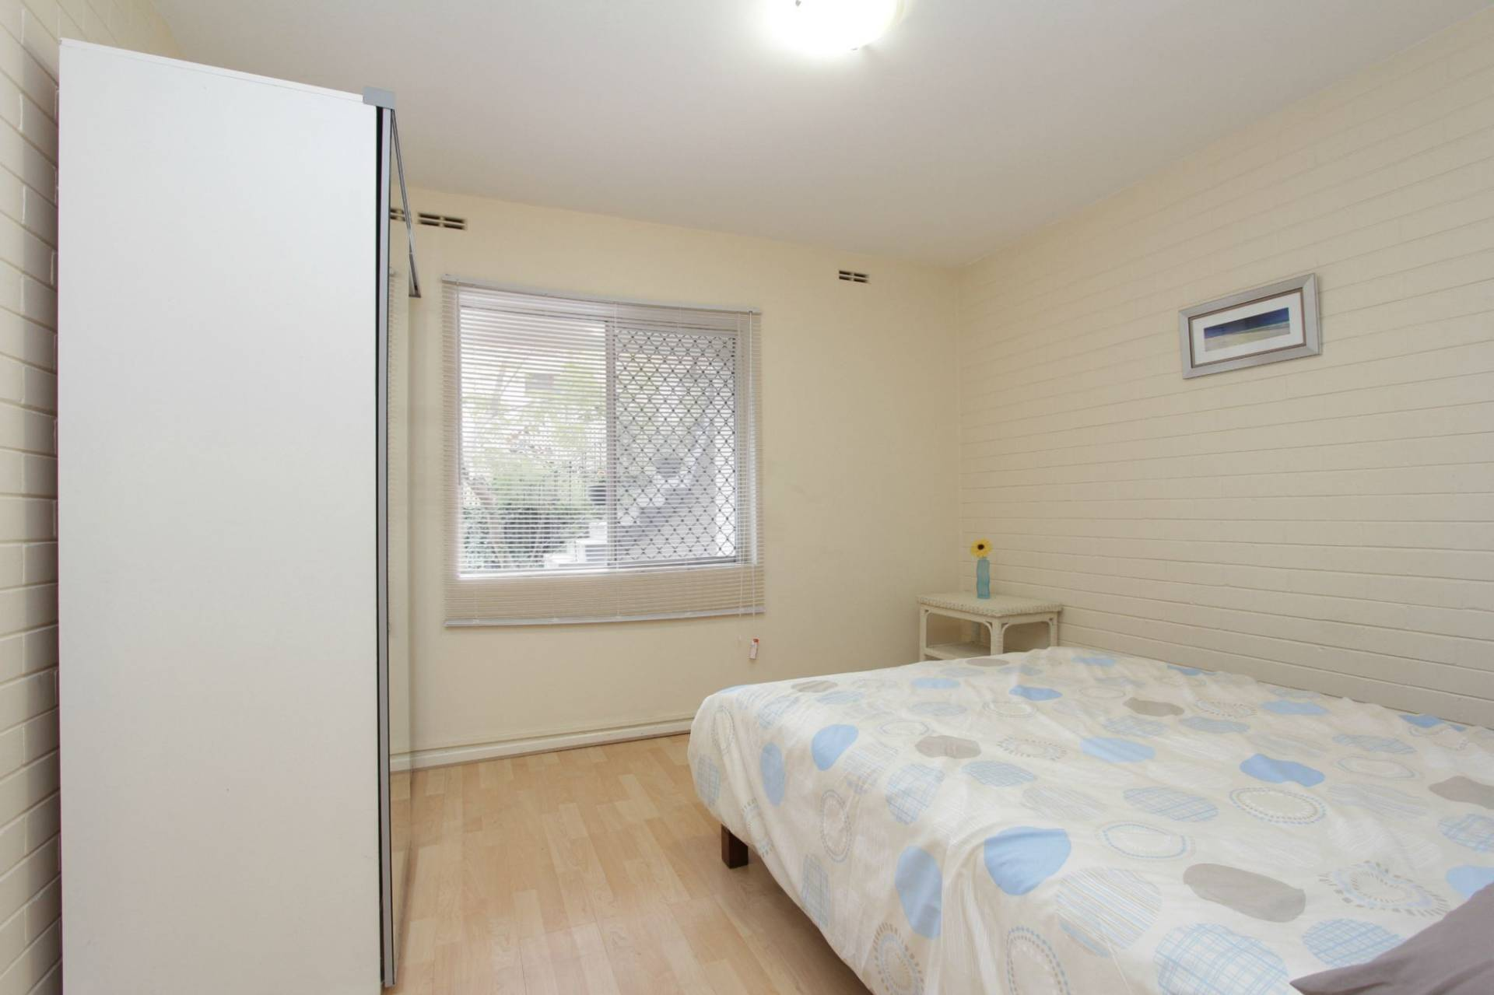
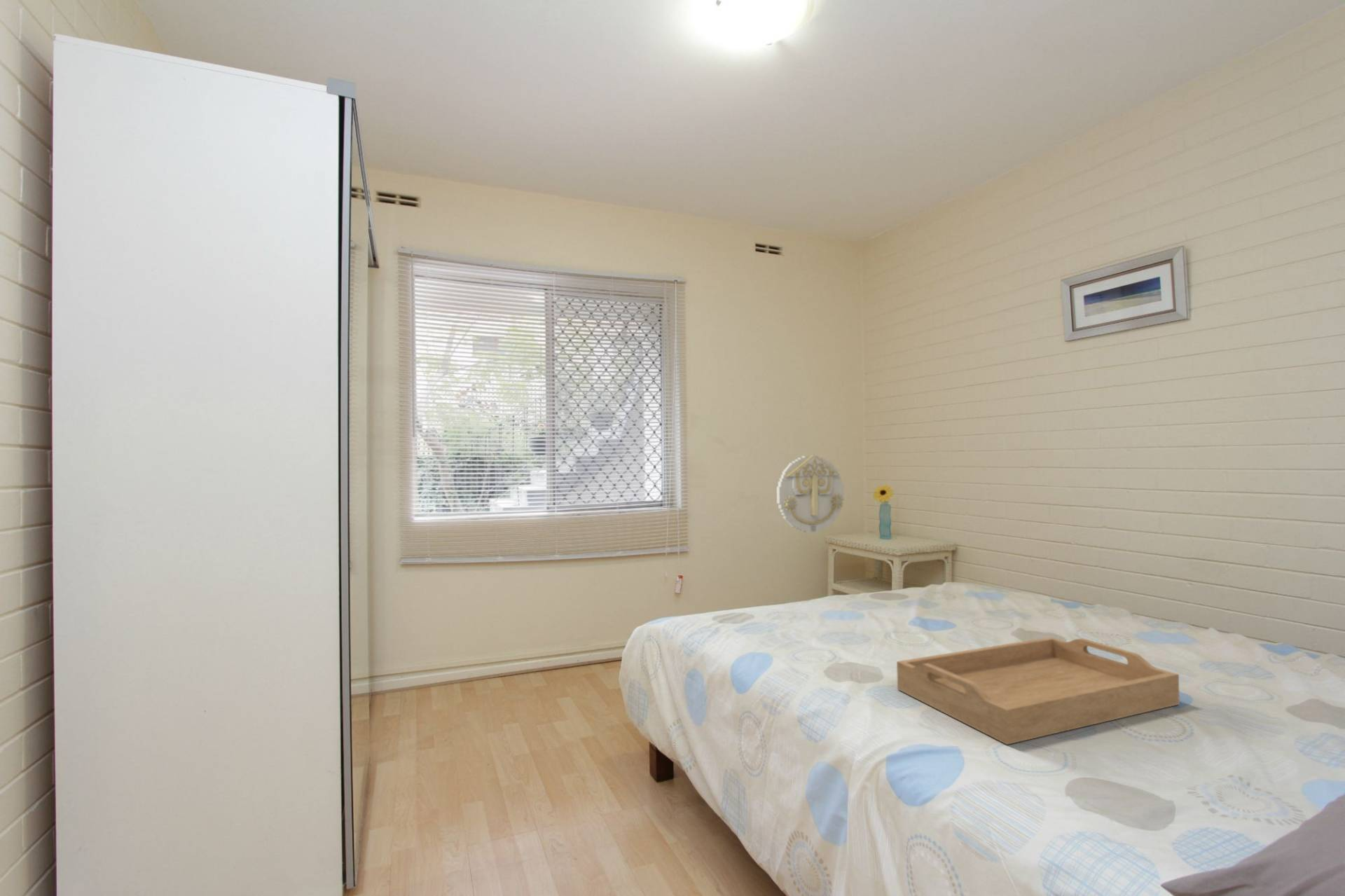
+ serving tray (1033, 677)
+ wall decoration (812, 493)
